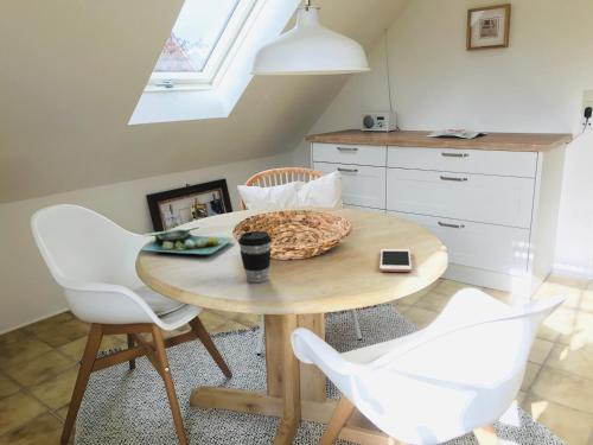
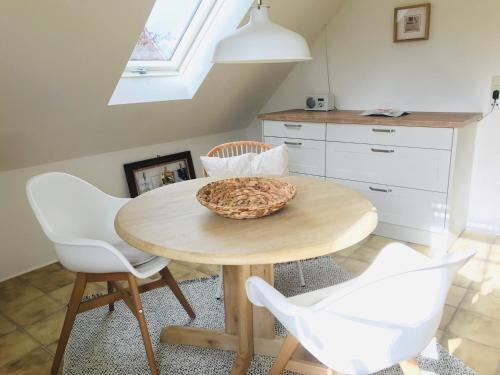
- platter (184, 240)
- cell phone (395, 259)
- coffee cup (256, 256)
